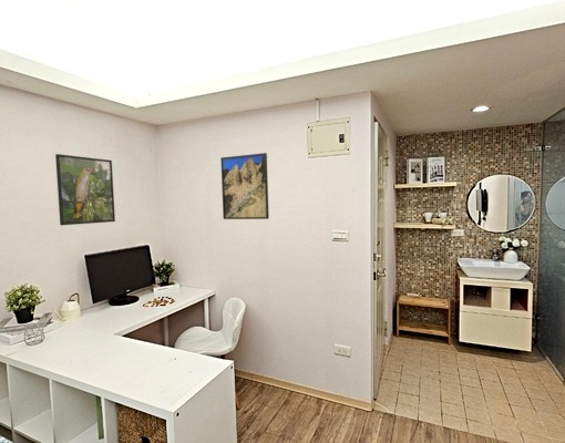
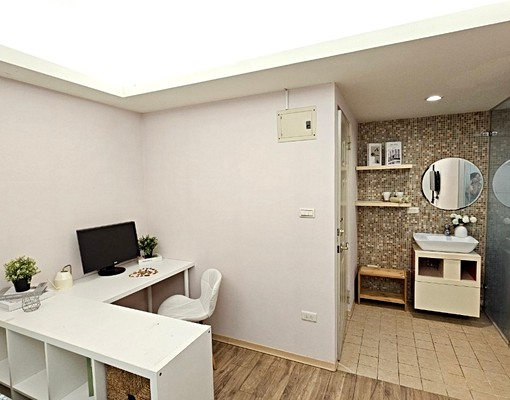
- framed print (88, 190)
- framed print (244, 187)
